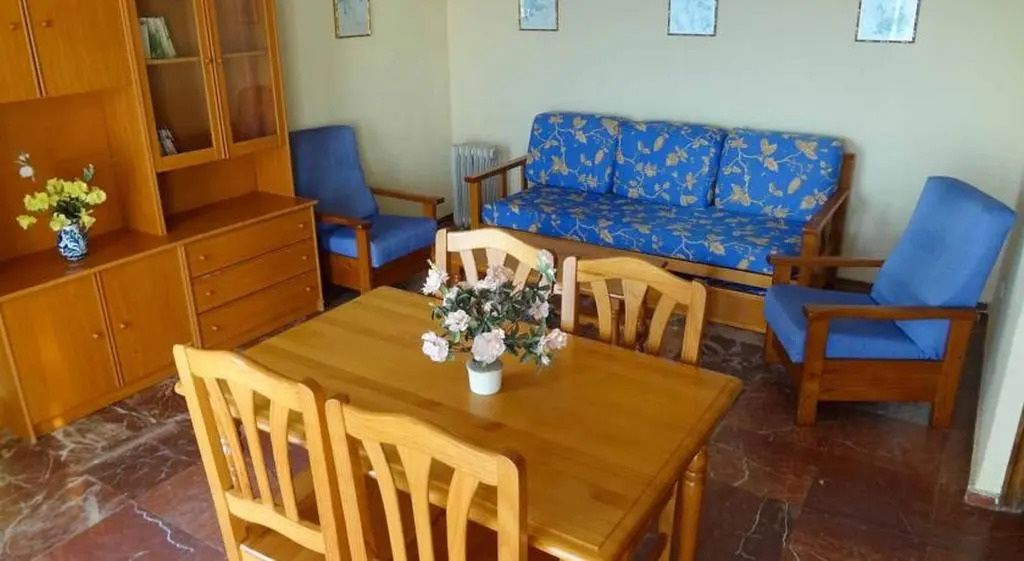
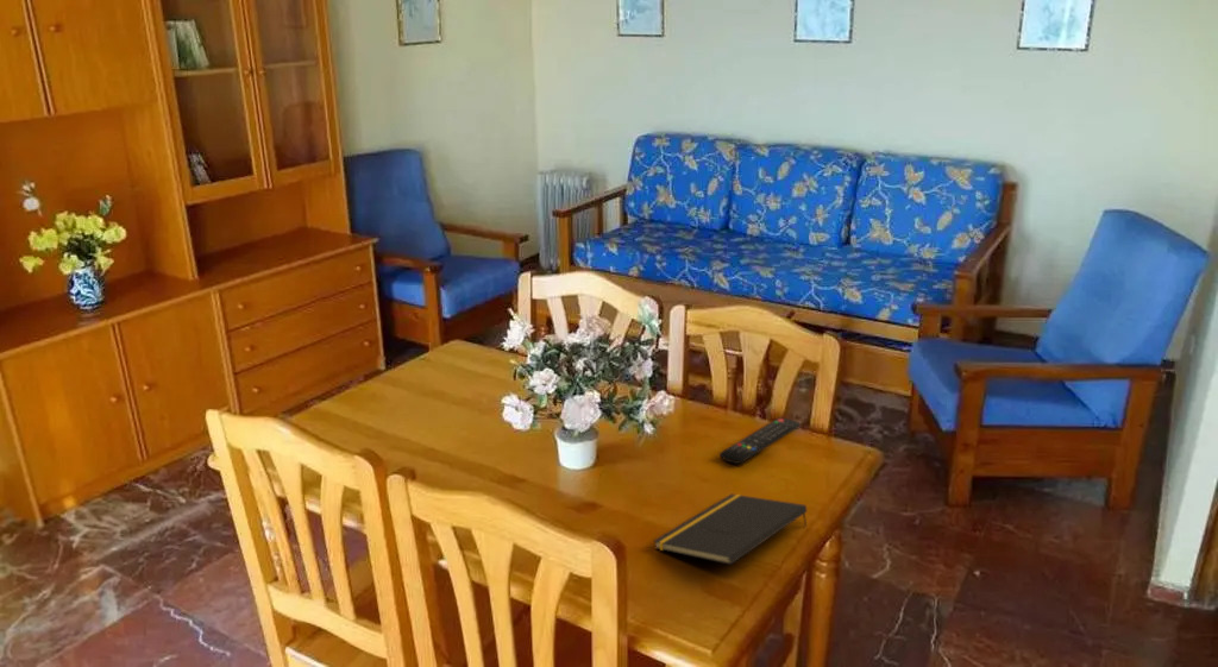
+ remote control (761, 440)
+ notepad (730, 526)
